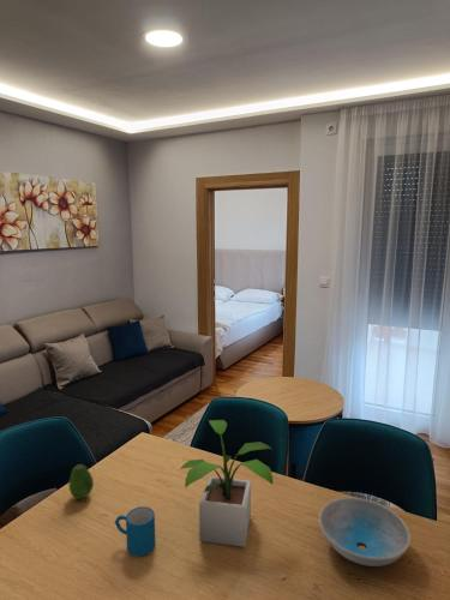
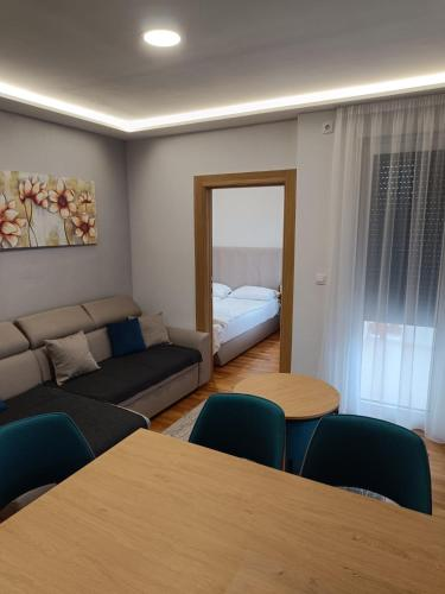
- potted plant (228, 482)
- mug (134, 529)
- dish (362, 535)
- fruit (80, 481)
